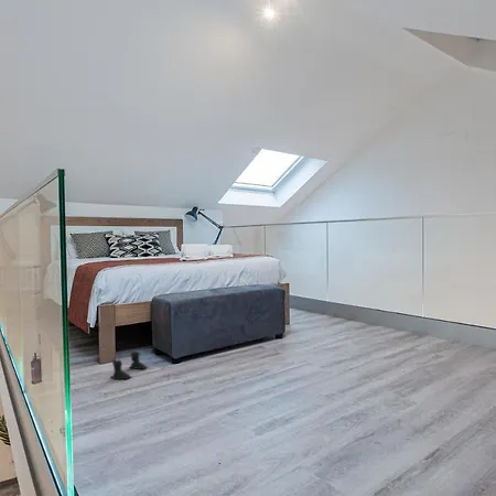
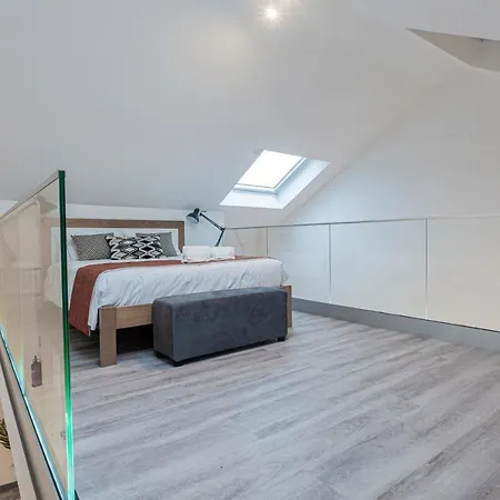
- boots (130, 366)
